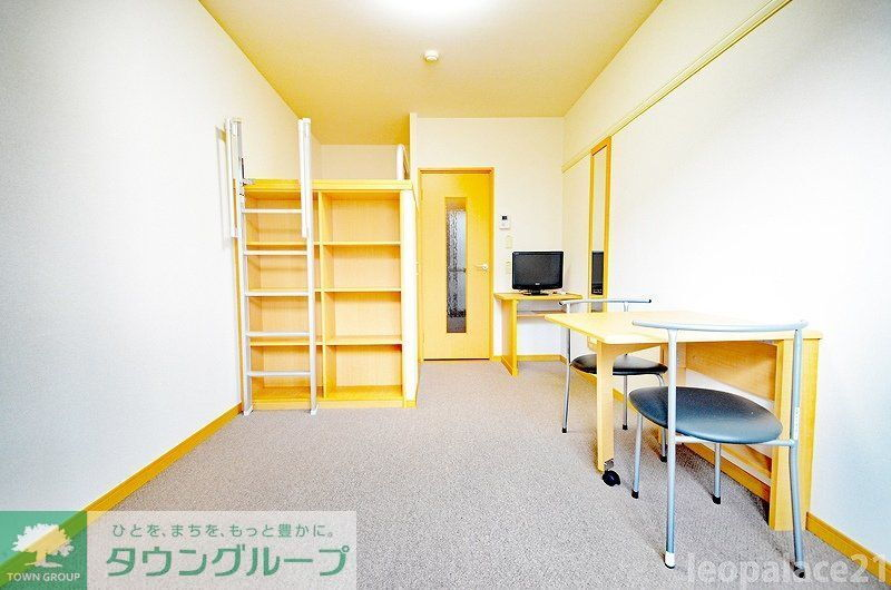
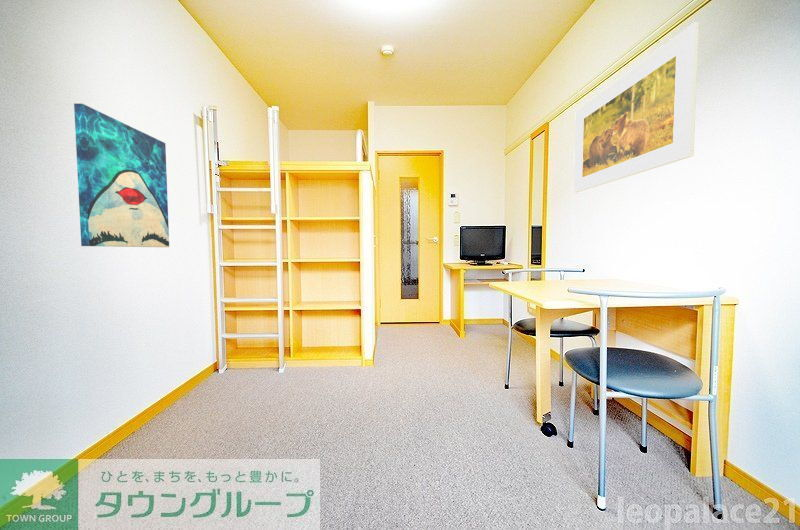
+ wall art (129, 187)
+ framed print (620, 128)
